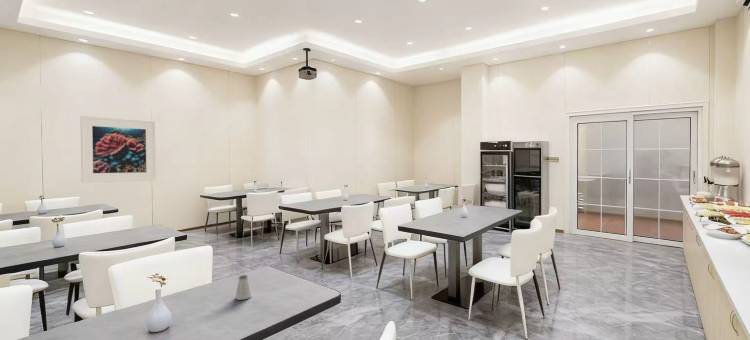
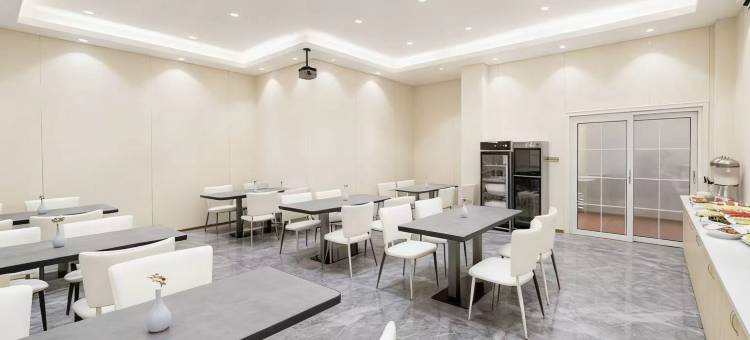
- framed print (120, 150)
- saltshaker (243, 286)
